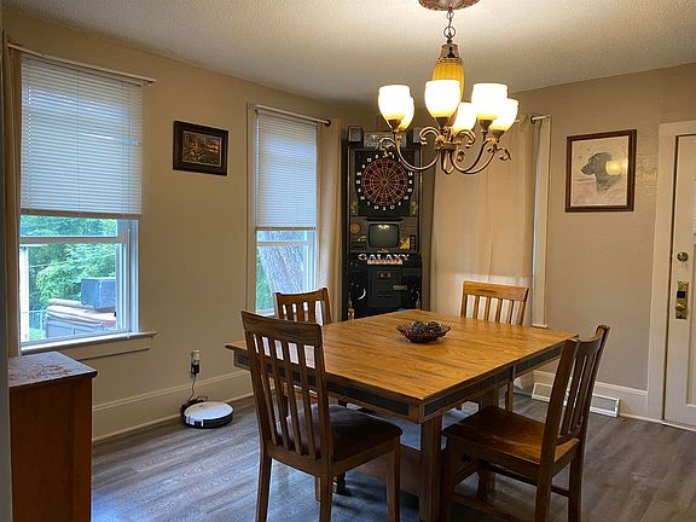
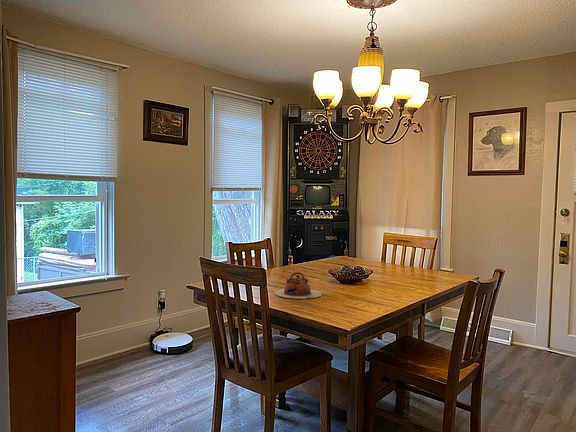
+ teapot (298, 282)
